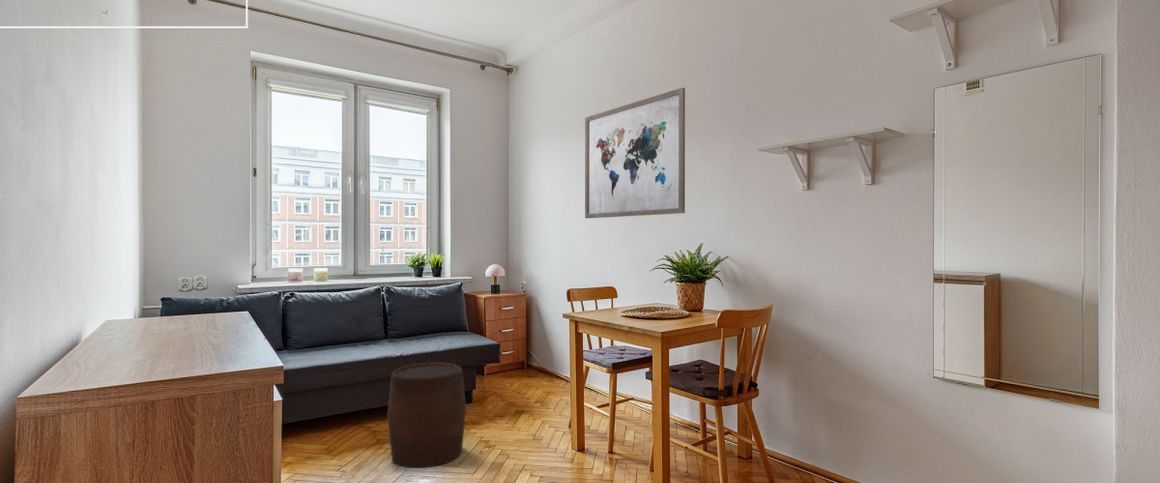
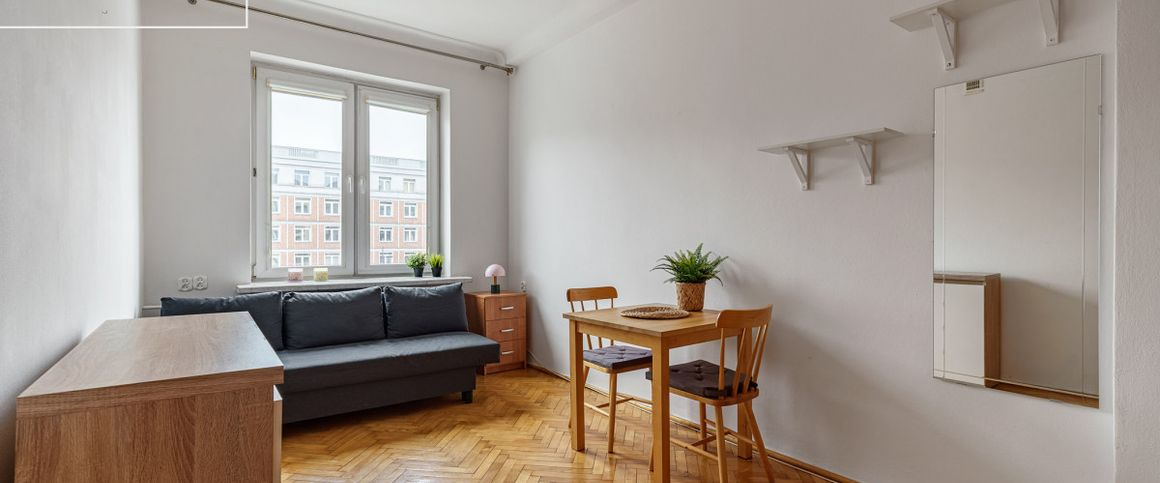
- wall art (629, 160)
- stool (427, 411)
